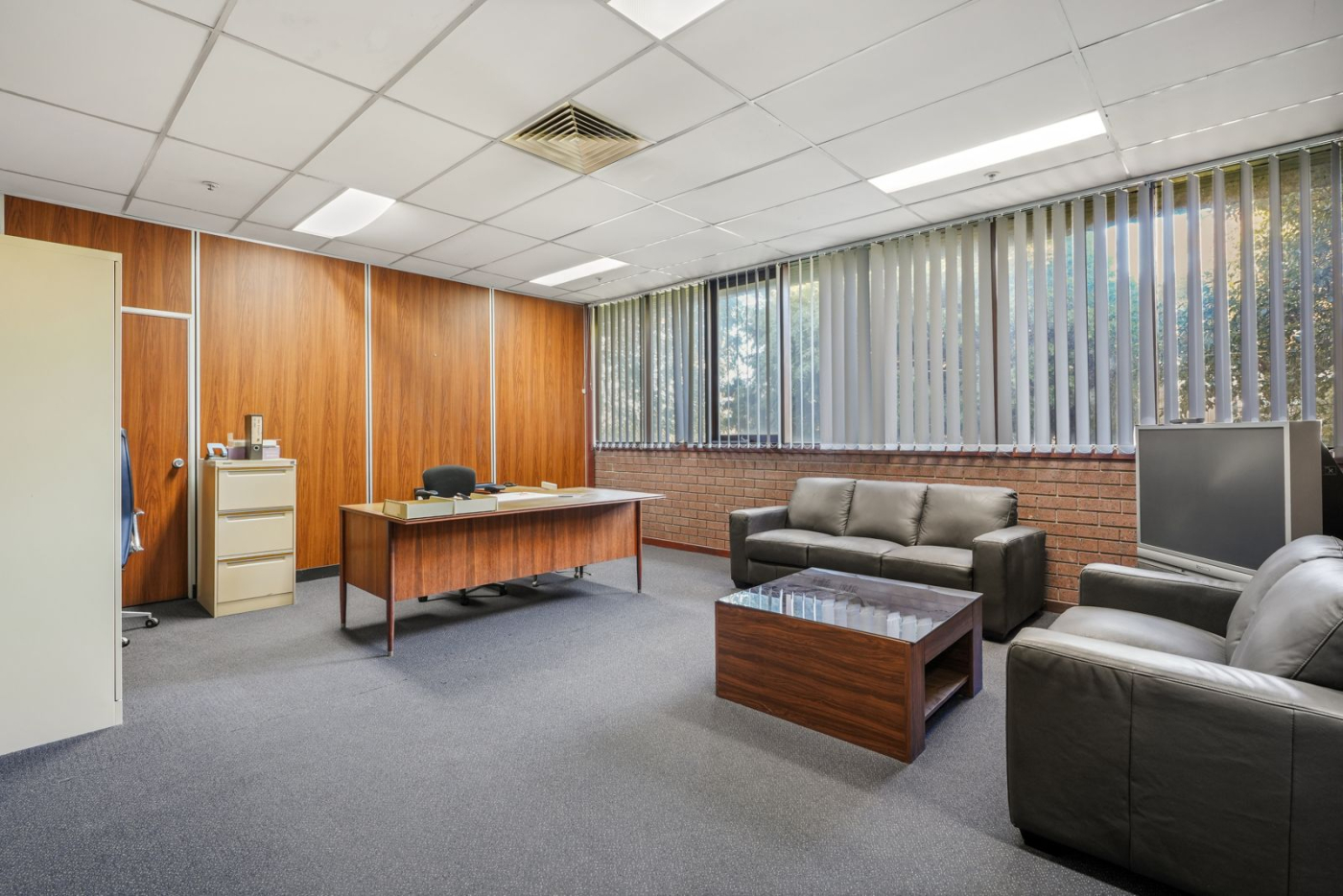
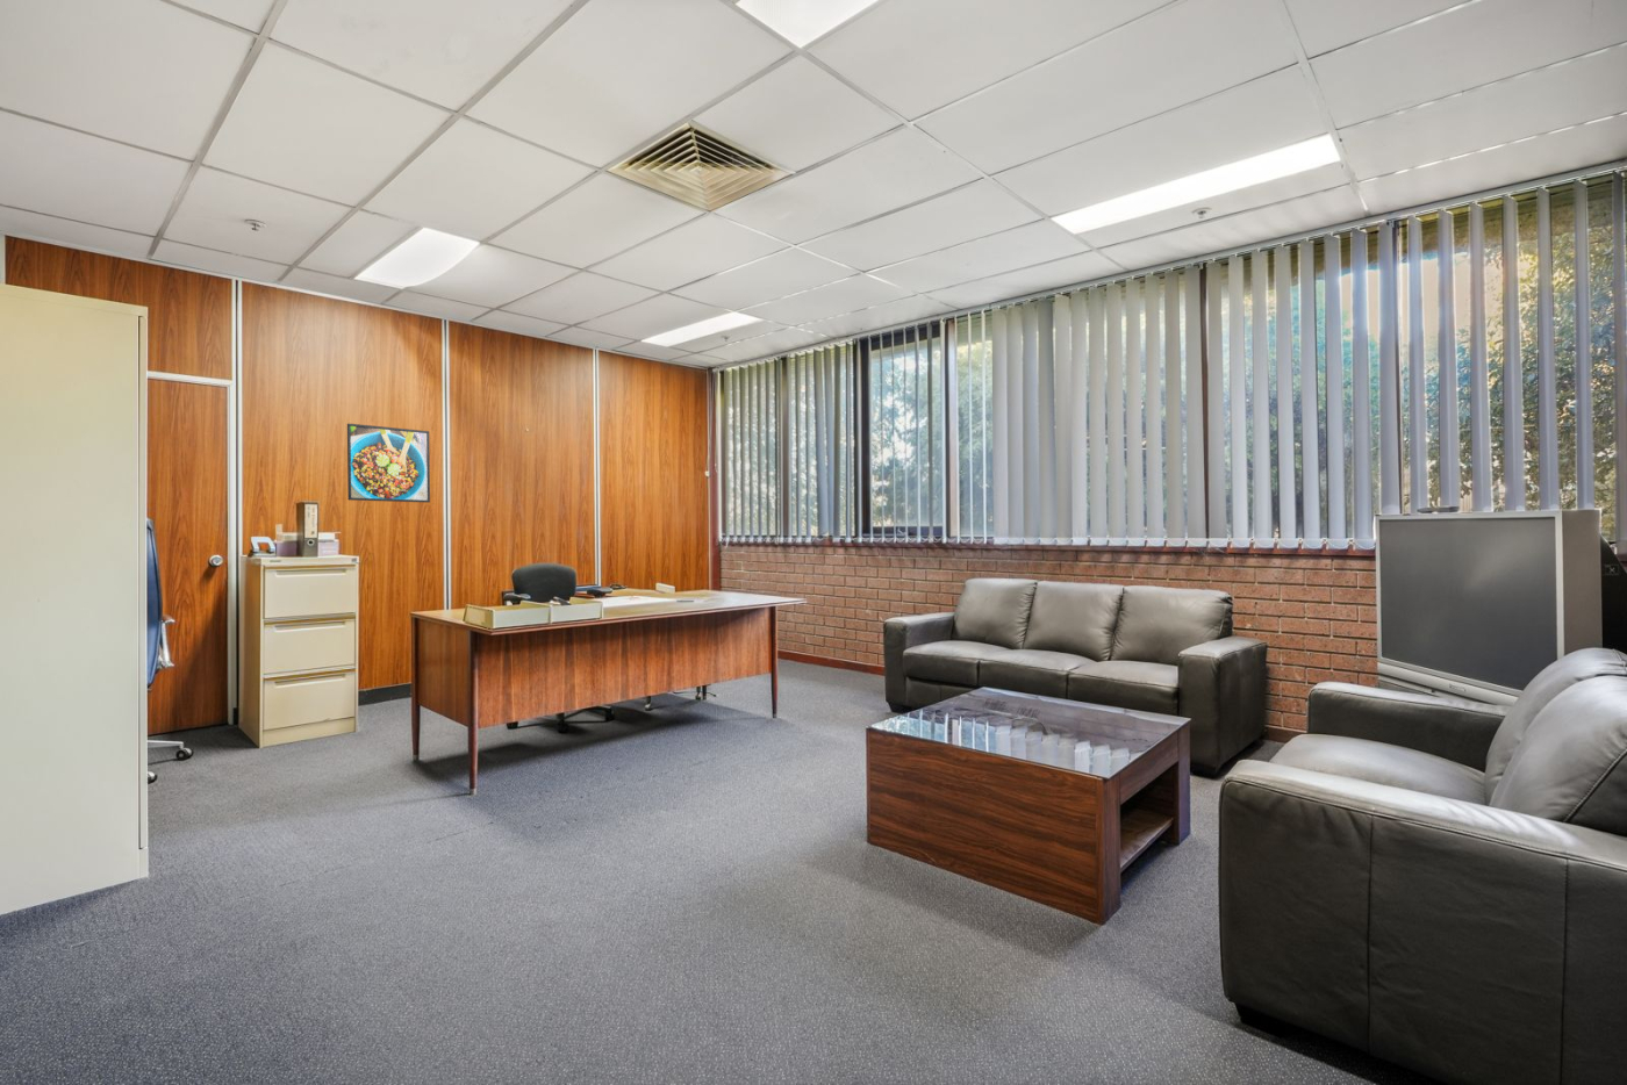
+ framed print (389, 464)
